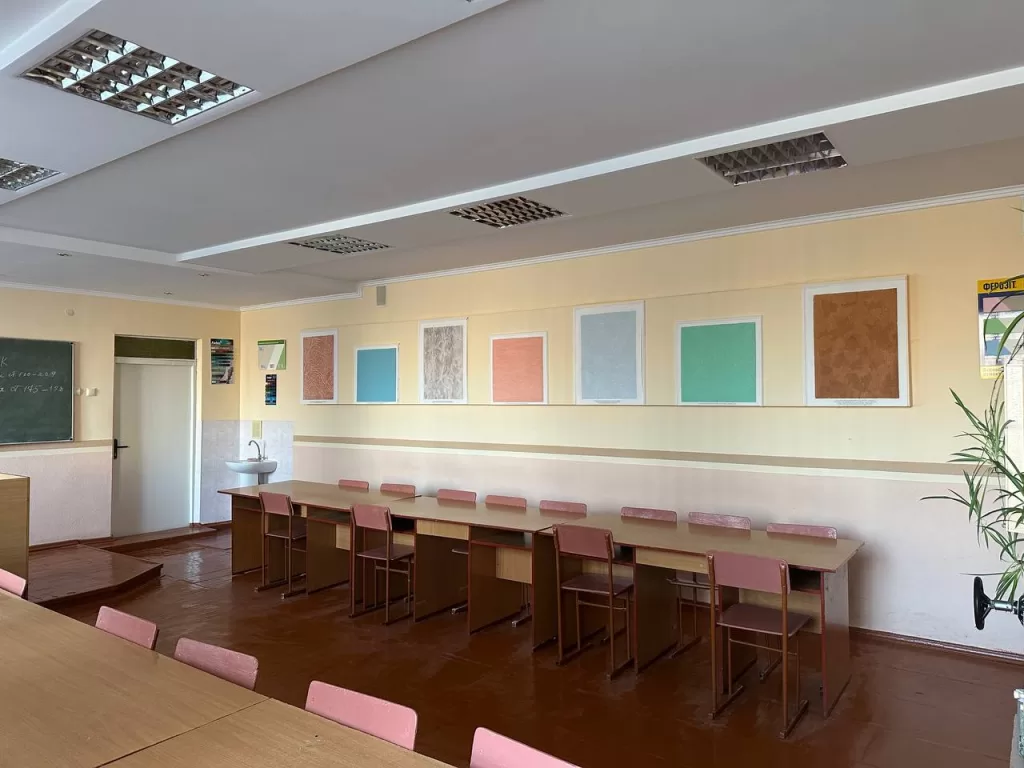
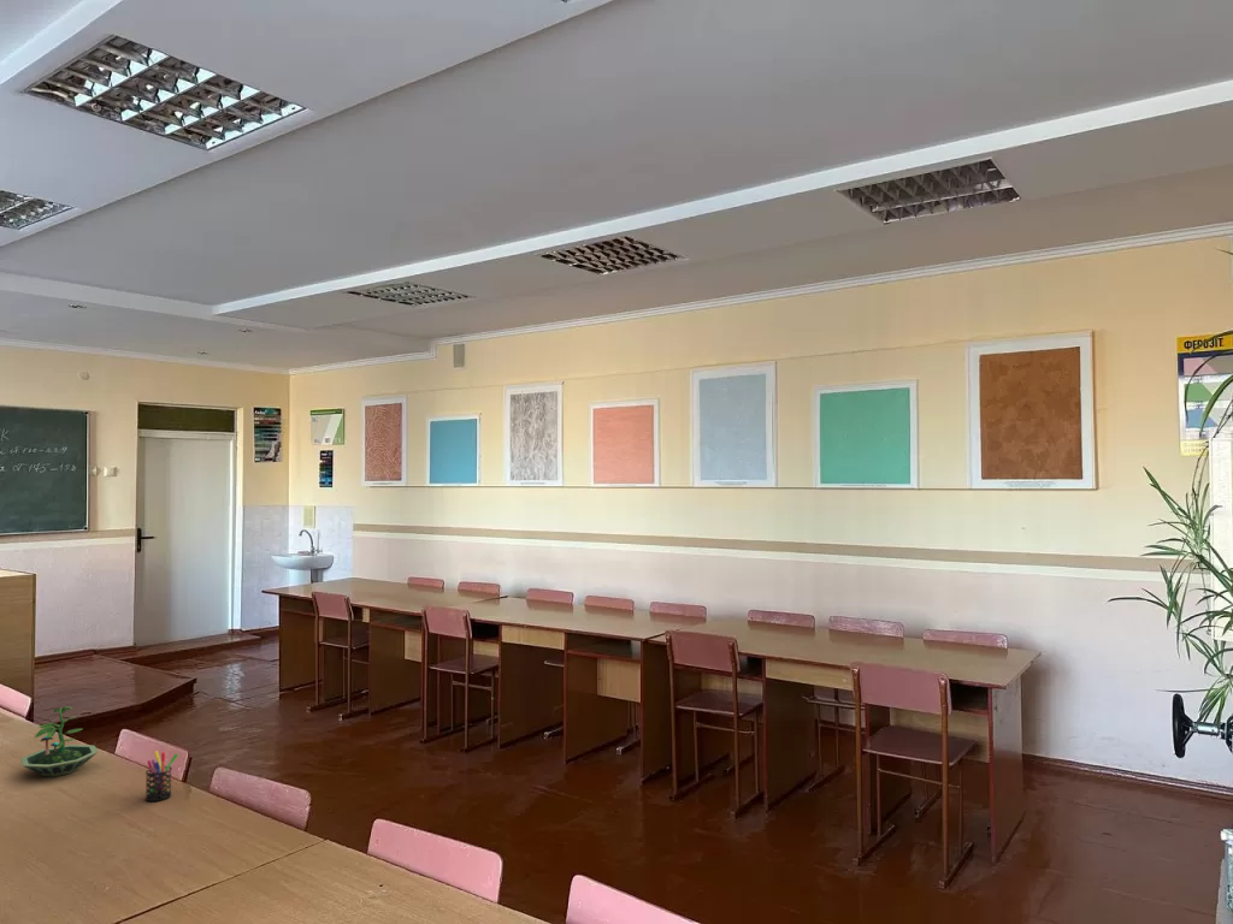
+ pen holder (161, 772)
+ terrarium (60, 718)
